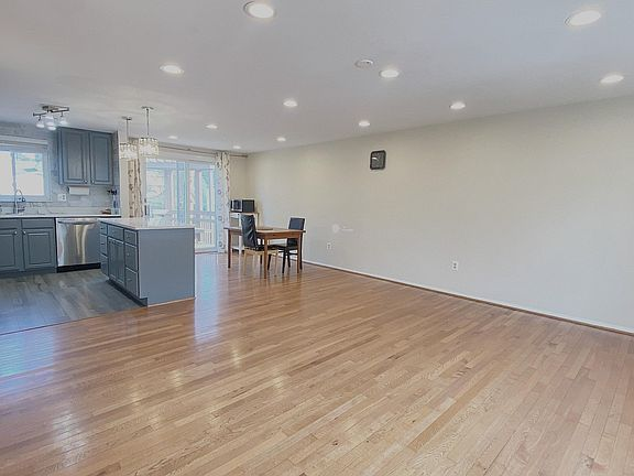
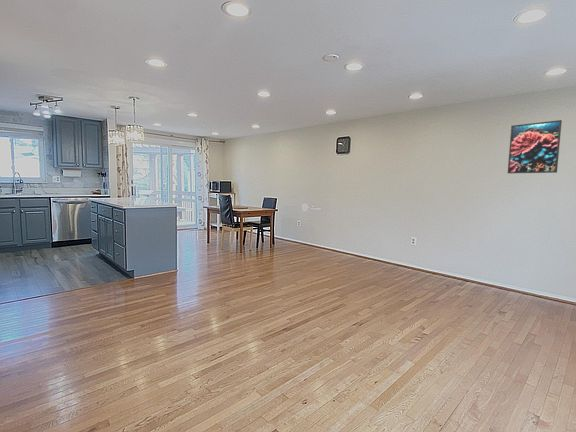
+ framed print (533, 148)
